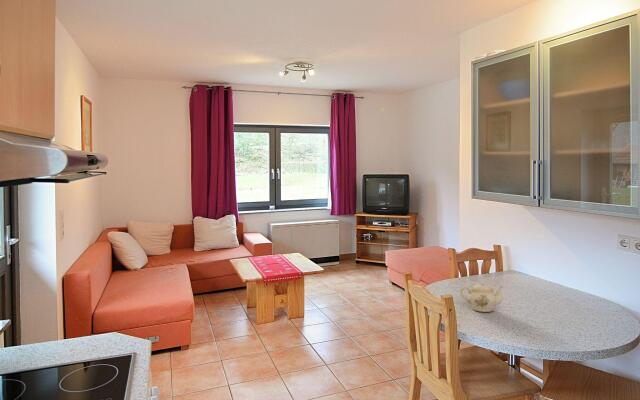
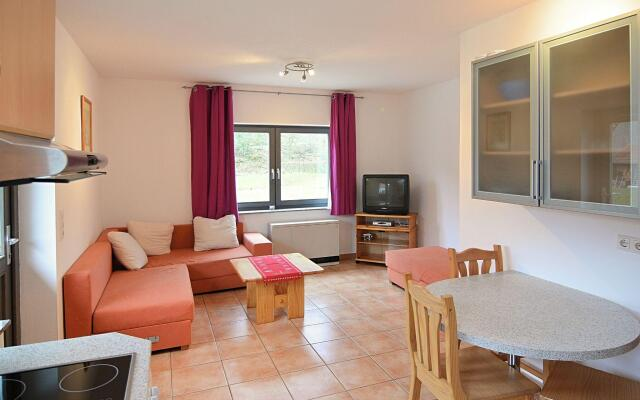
- teapot (481, 295)
